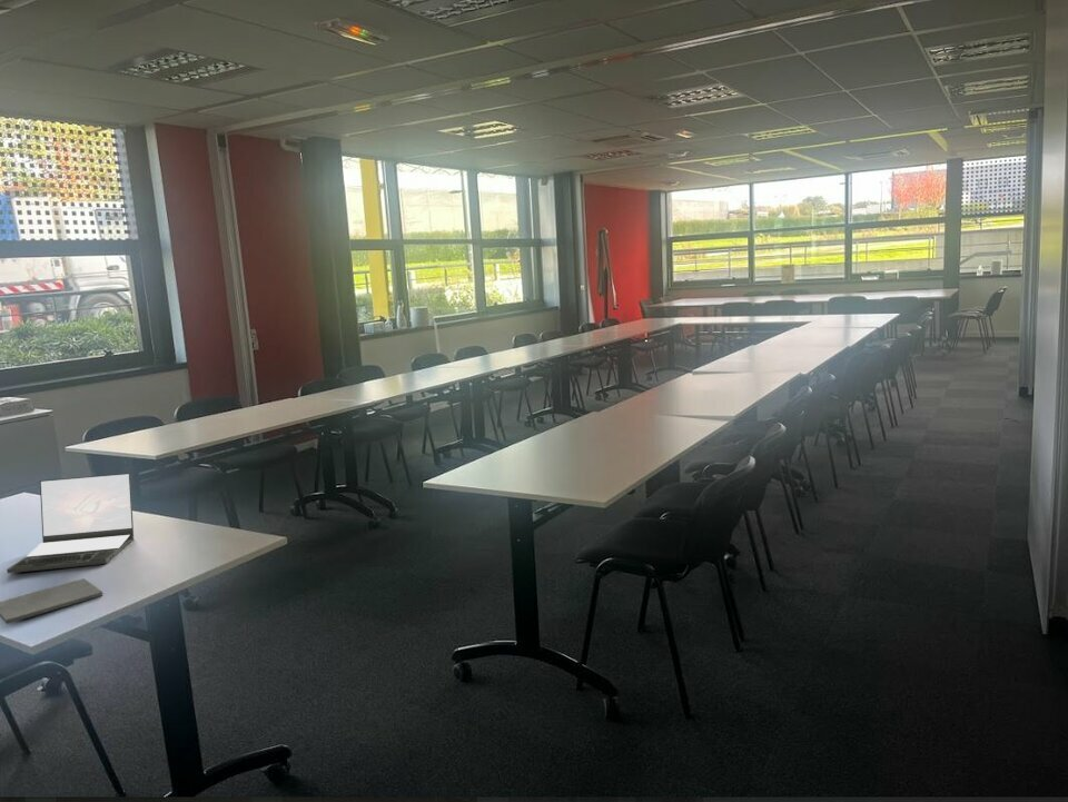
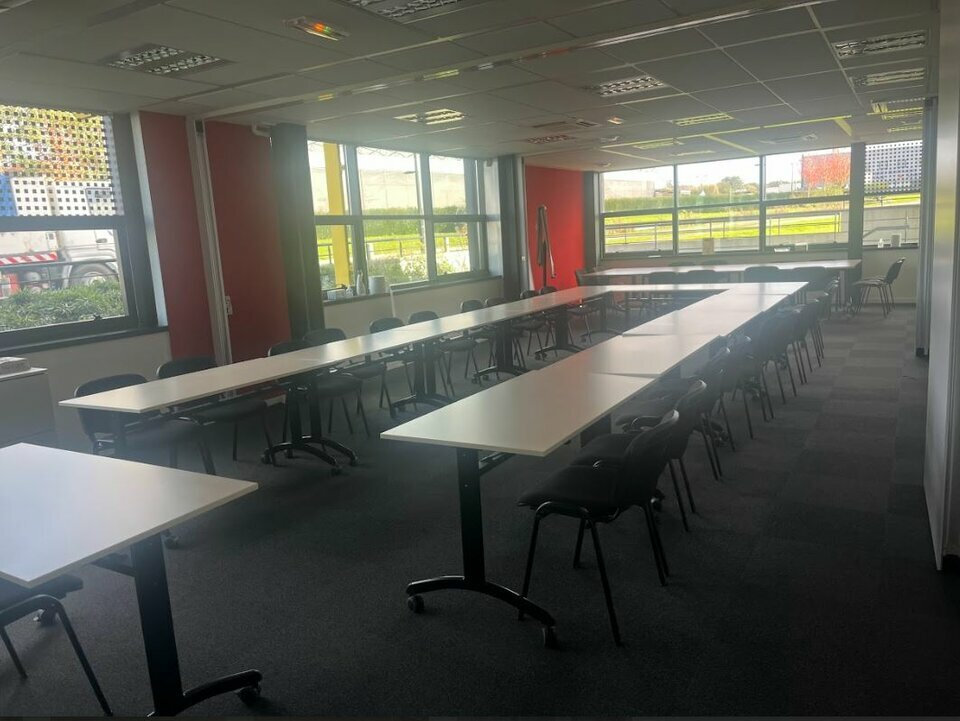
- notepad (48, 600)
- laptop (71, 519)
